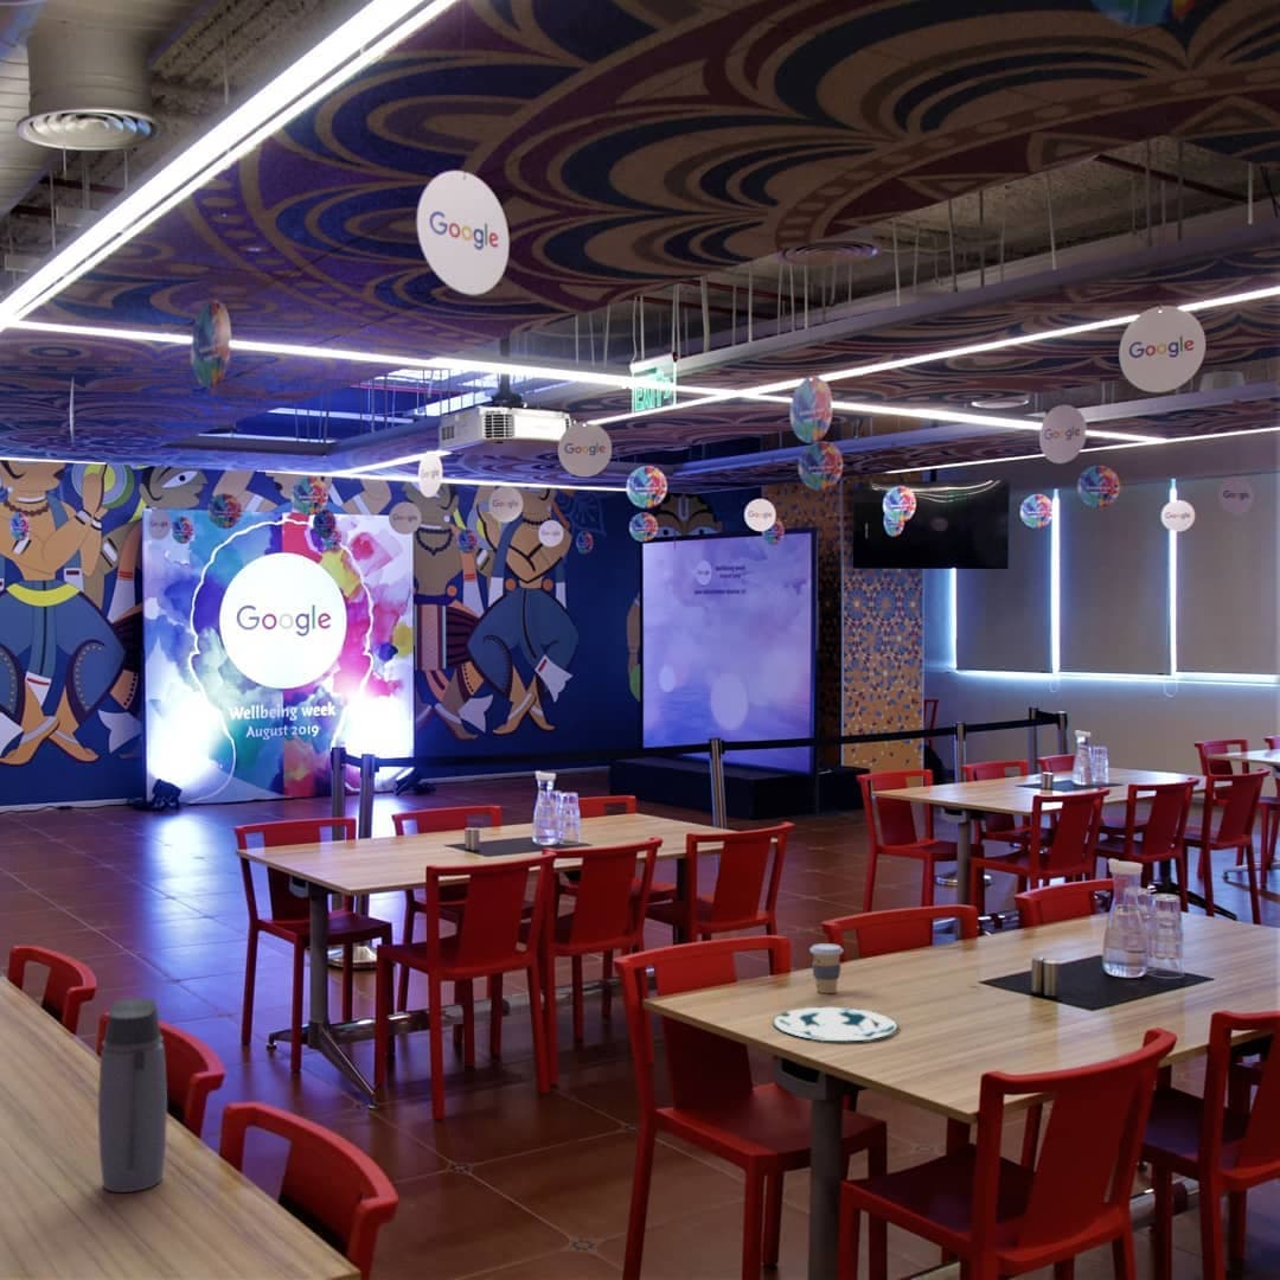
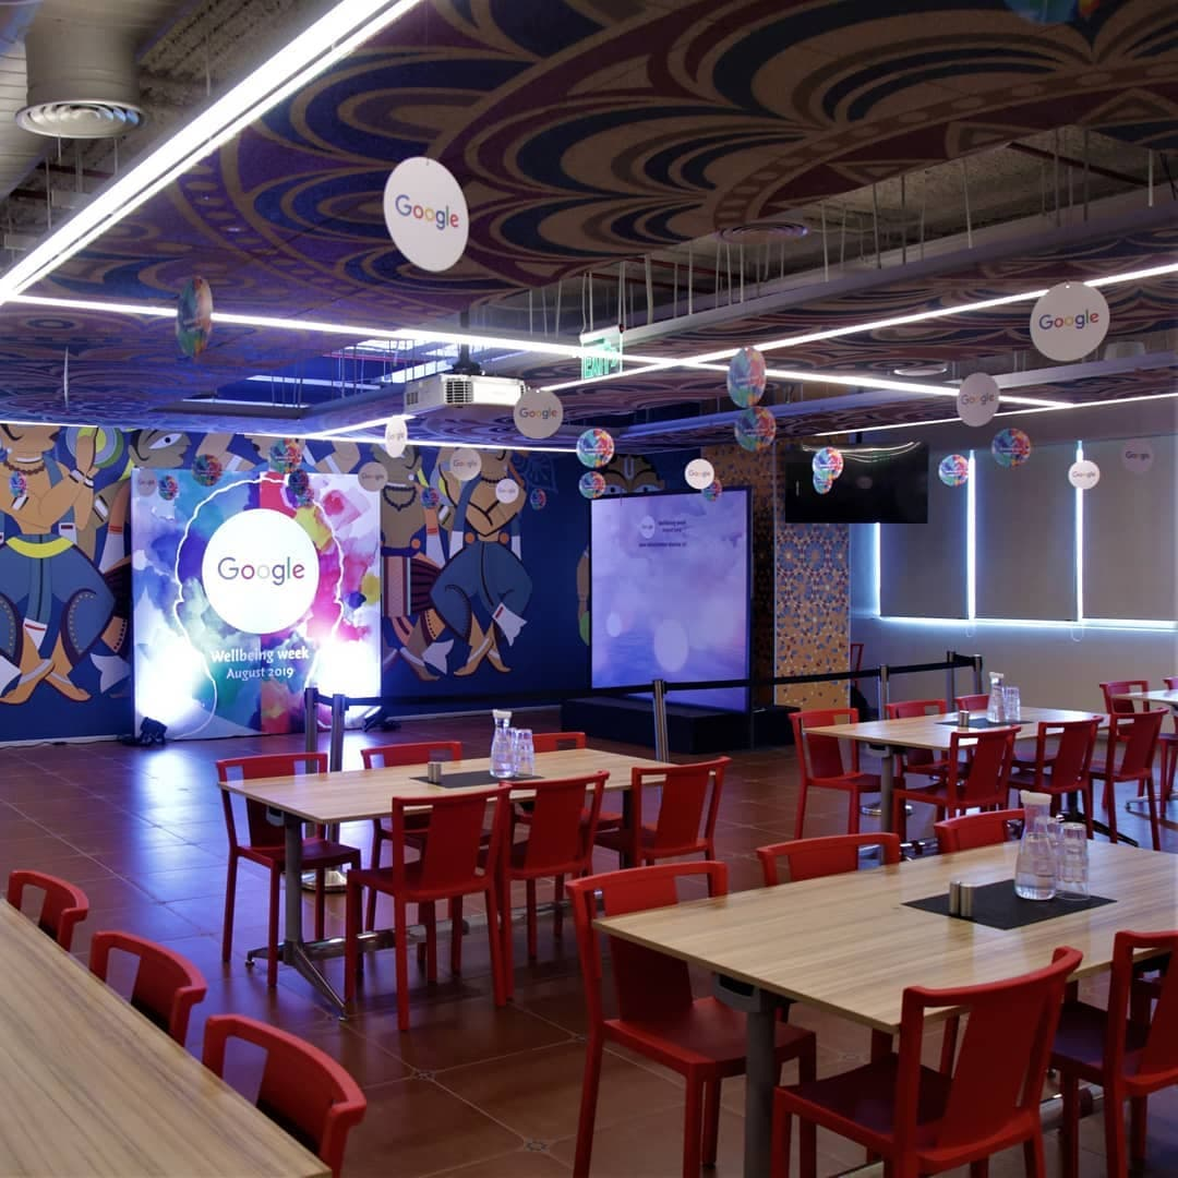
- water bottle (132, 1093)
- plate (834, 1018)
- coffee cup (826, 968)
